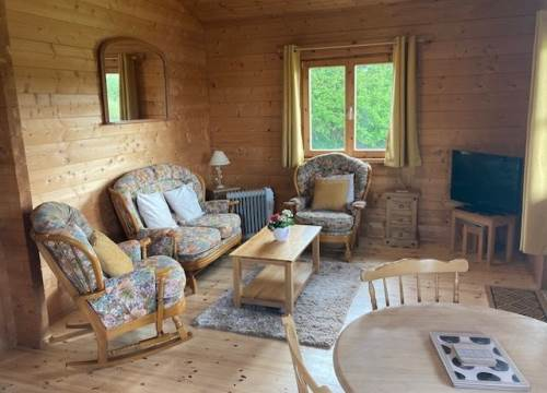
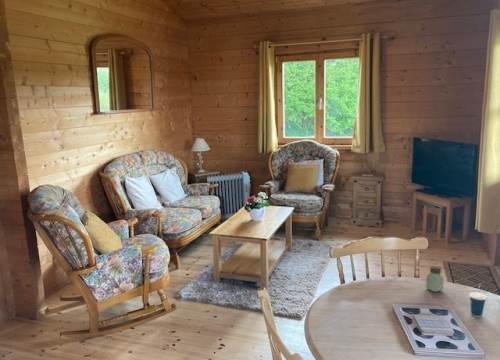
+ saltshaker (435, 278)
+ cup (477, 299)
